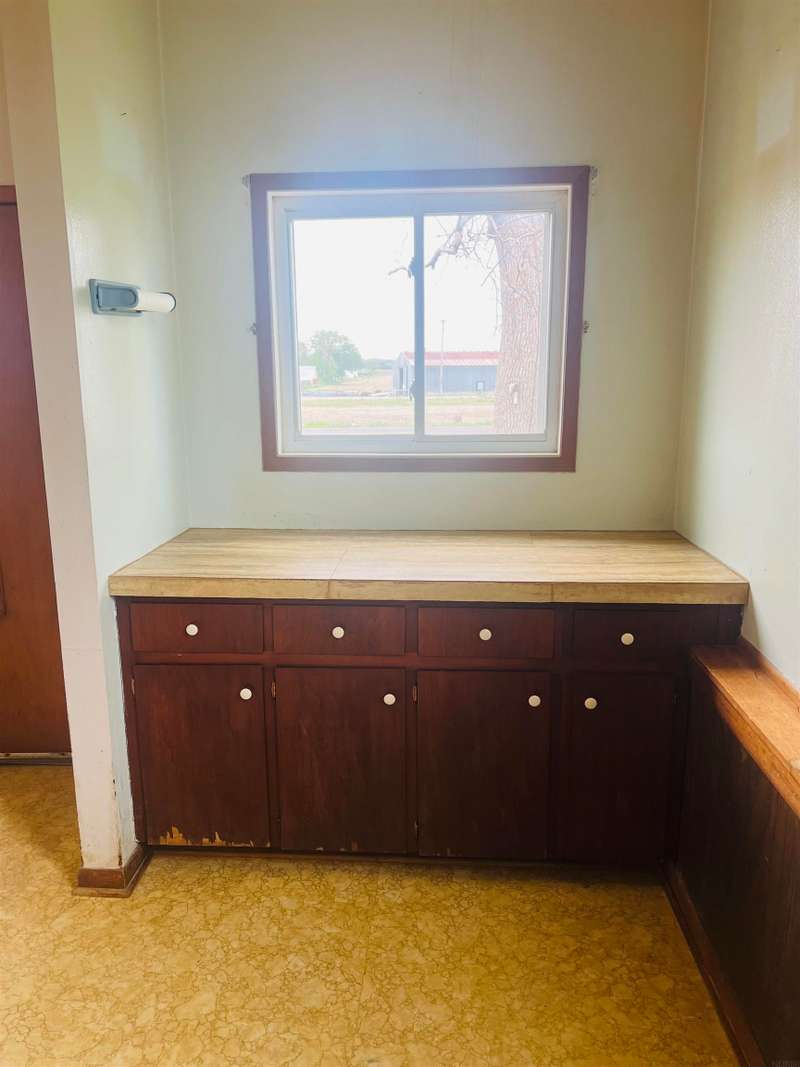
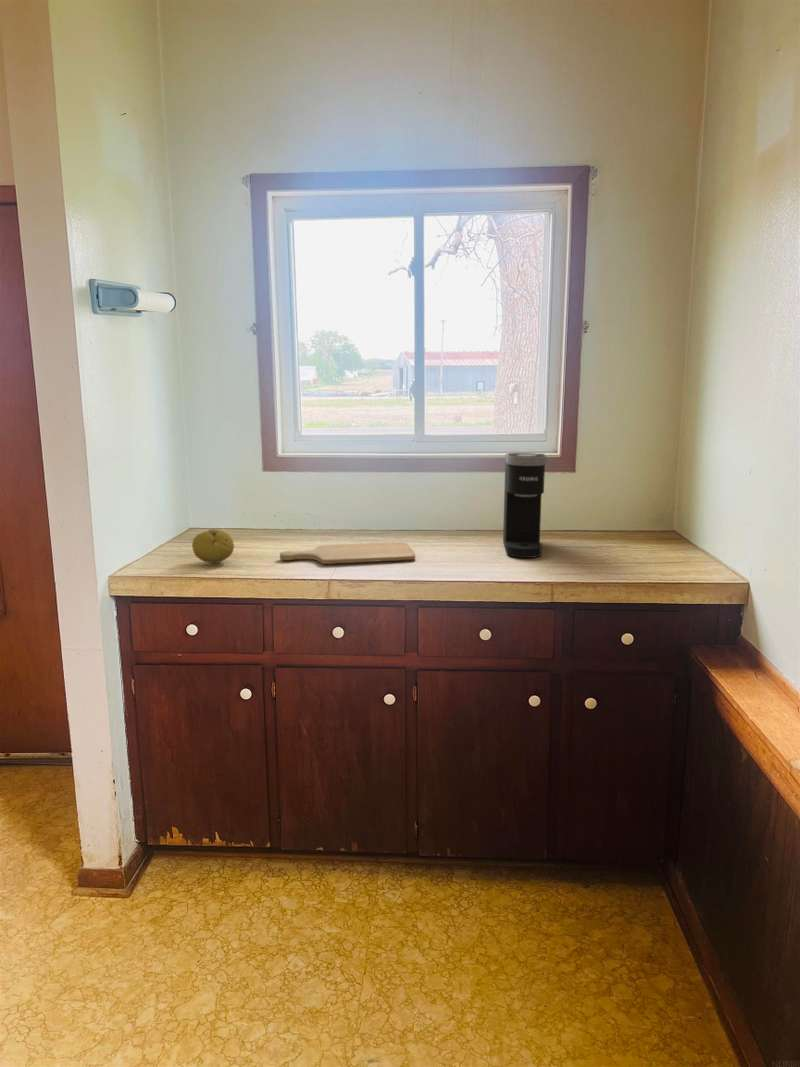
+ fruit (213, 546)
+ chopping board (346, 553)
+ coffee maker (523, 501)
